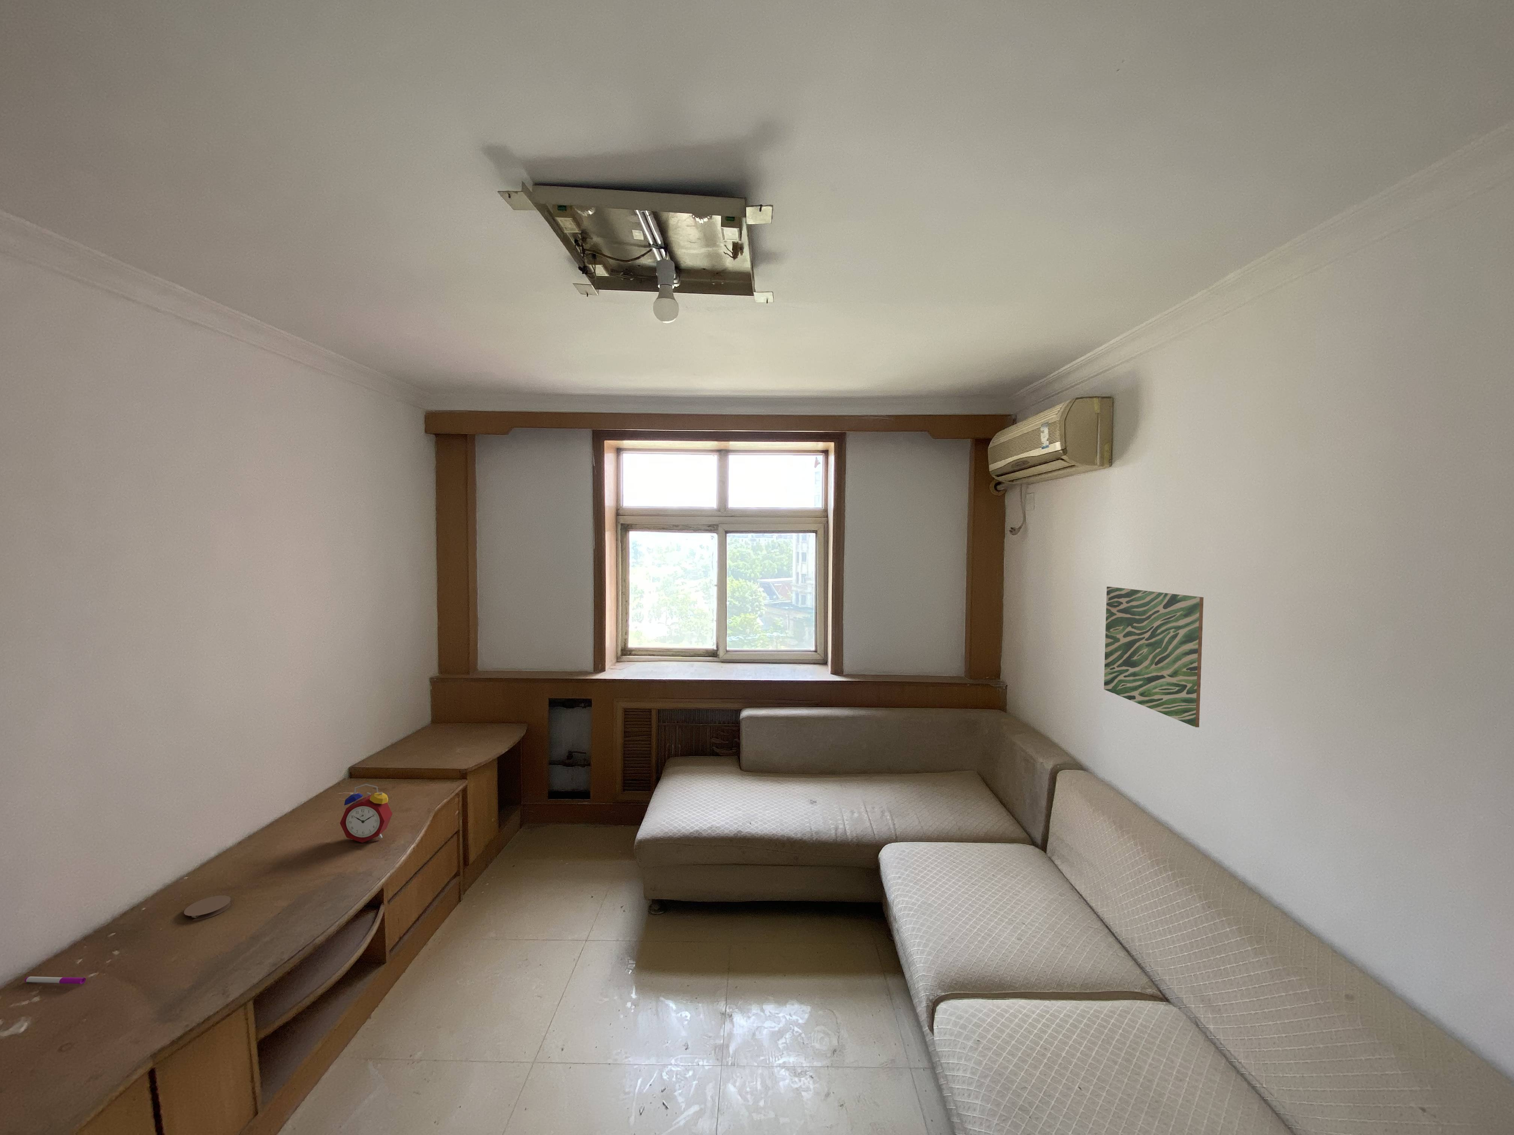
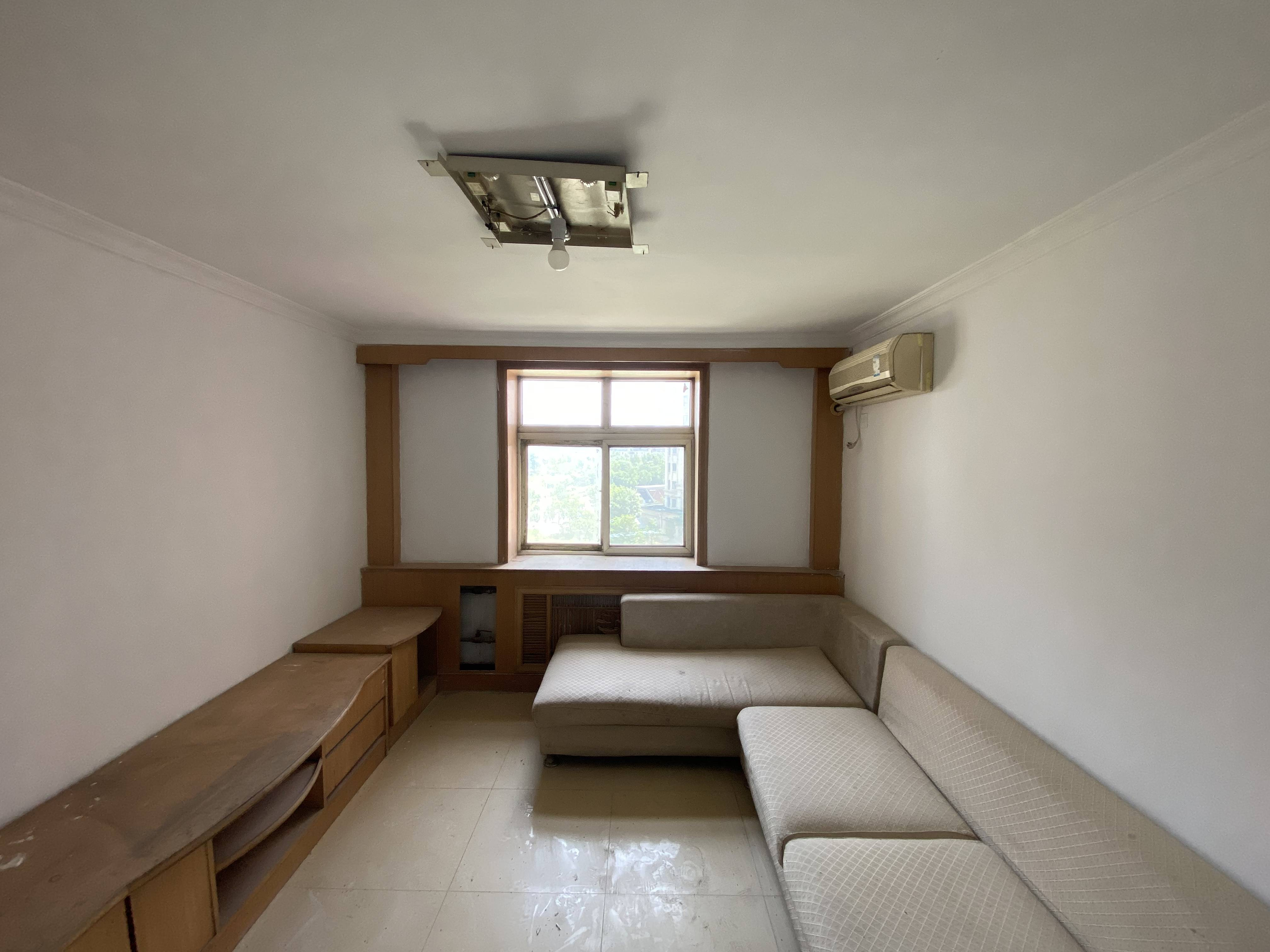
- coaster (207, 907)
- pen (55, 980)
- alarm clock (368, 810)
- wall art (1148, 649)
